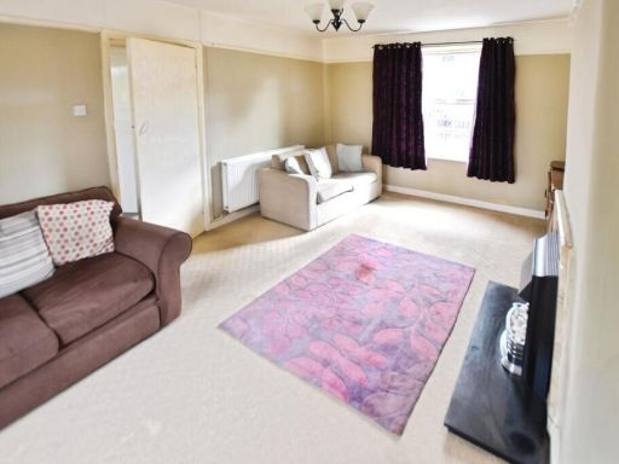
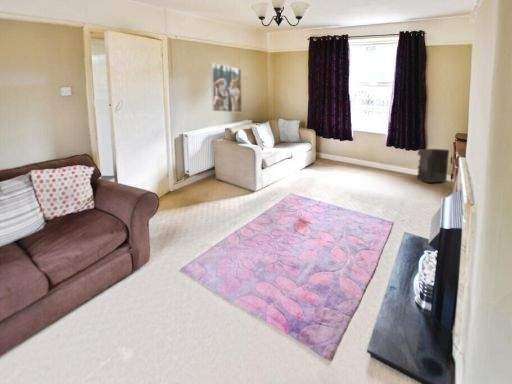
+ storage bin (432, 165)
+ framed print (227, 89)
